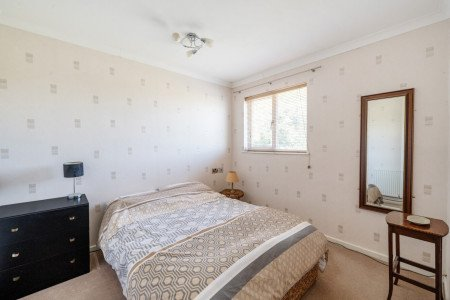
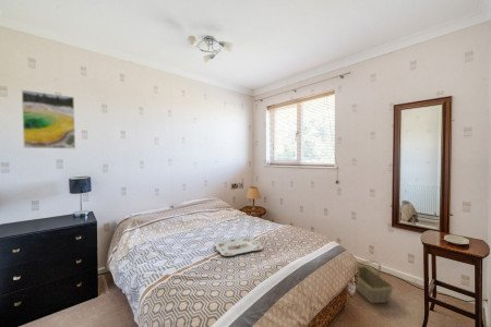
+ serving tray (238, 245)
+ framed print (49, 121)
+ basket (368, 277)
